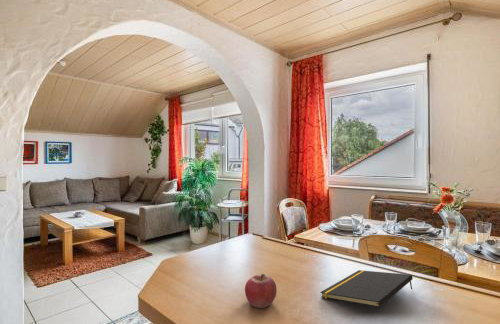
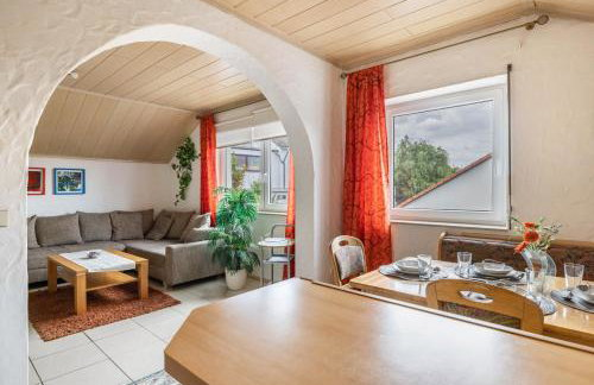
- fruit (260, 287)
- notepad (367, 285)
